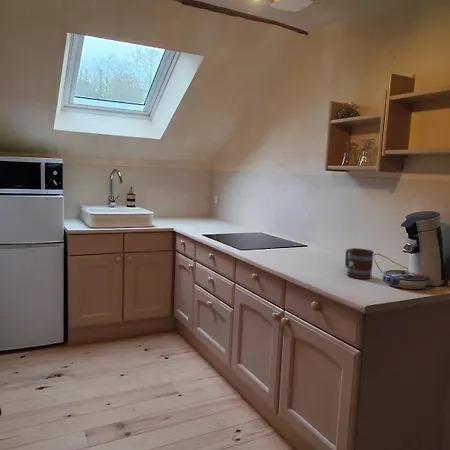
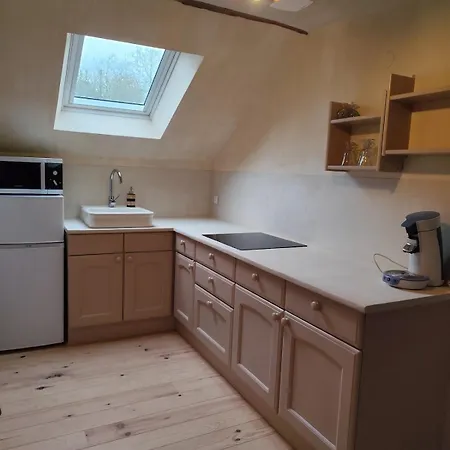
- mug (356, 262)
